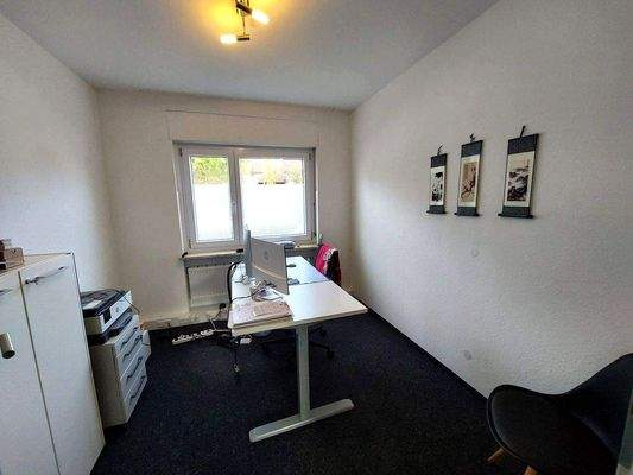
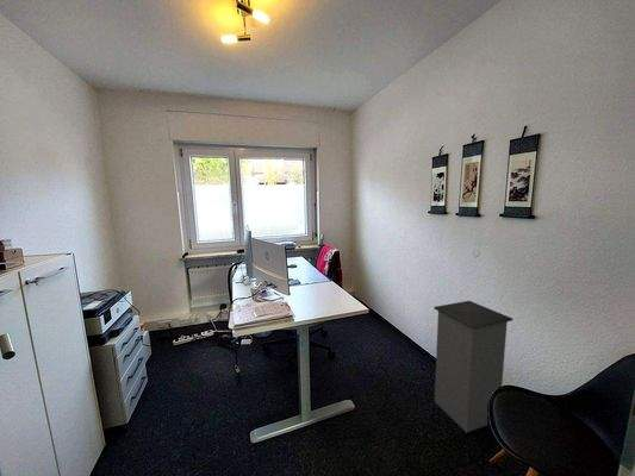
+ trash can (467, 362)
